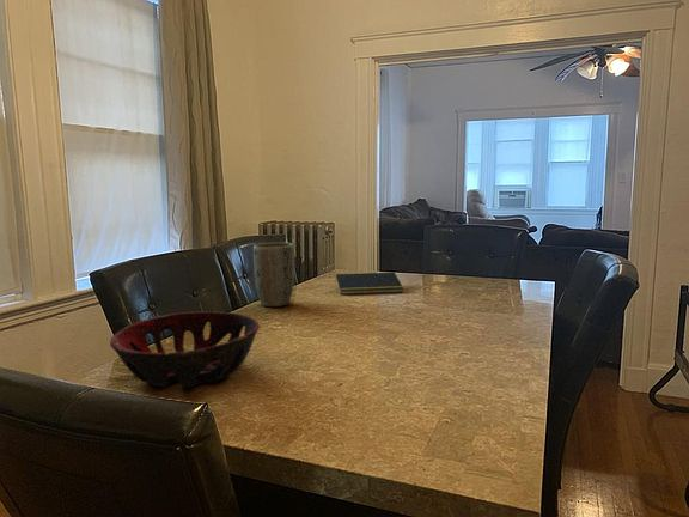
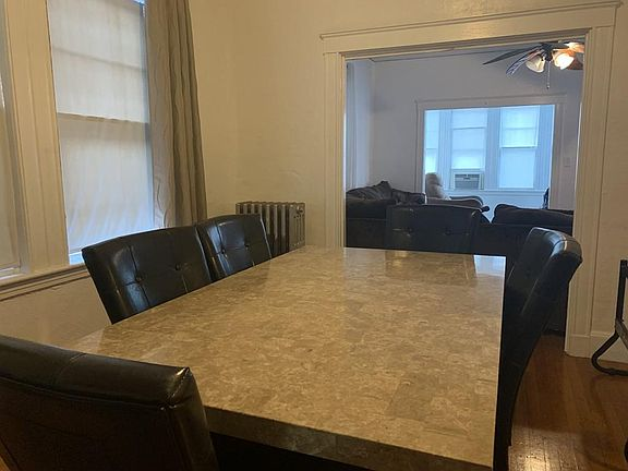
- decorative bowl (188, 351)
- plant pot (274, 274)
- notepad (368, 282)
